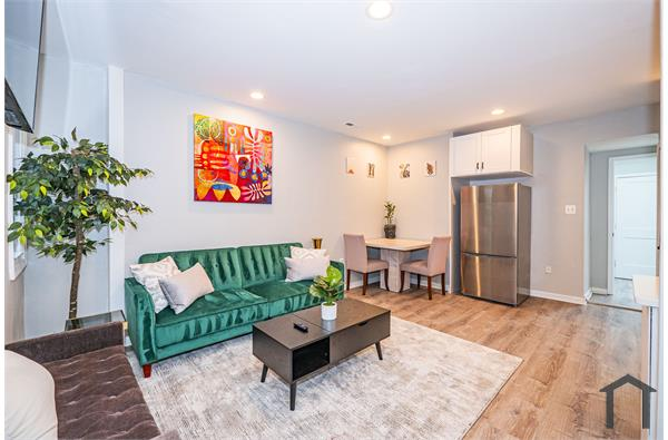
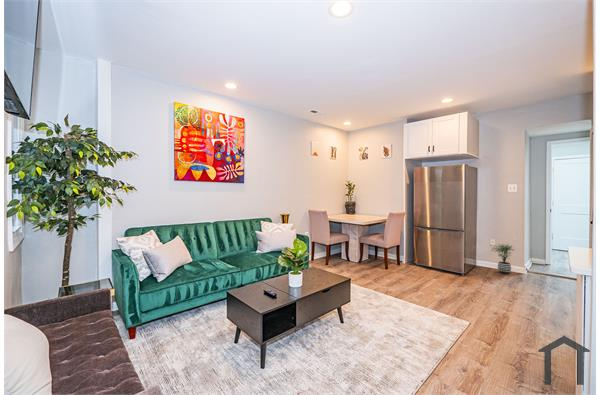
+ potted plant (503, 258)
